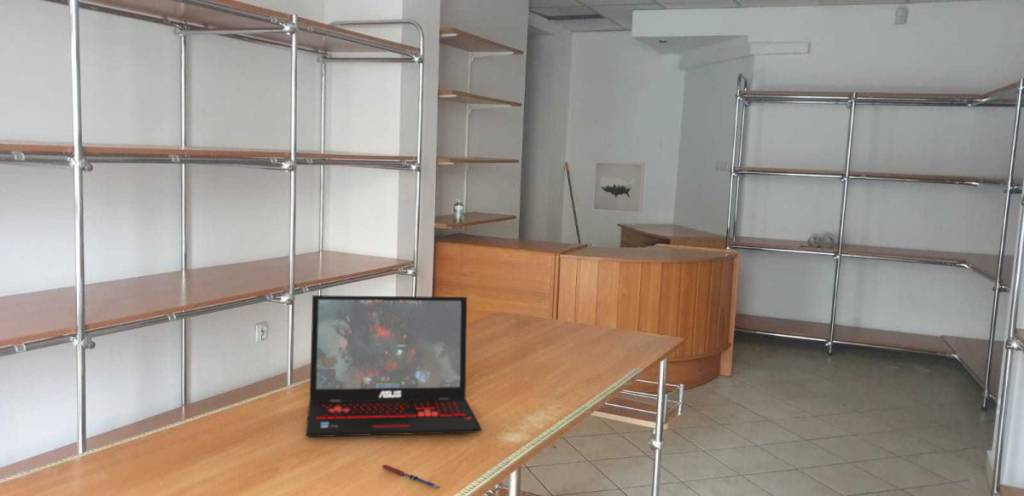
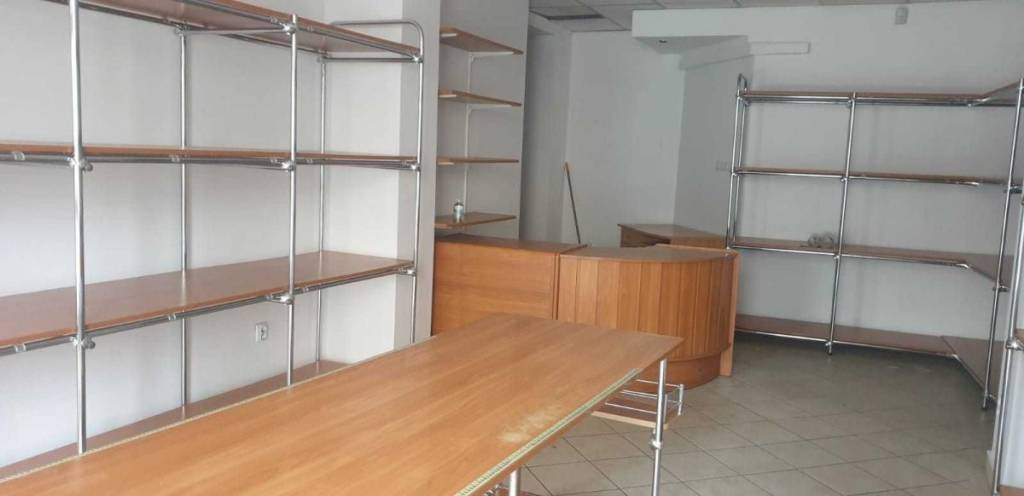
- pen (410, 475)
- laptop (393, 361)
- wall art (617, 187)
